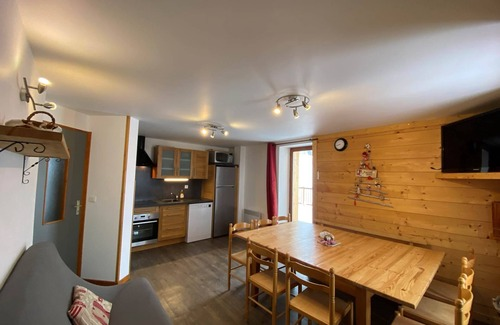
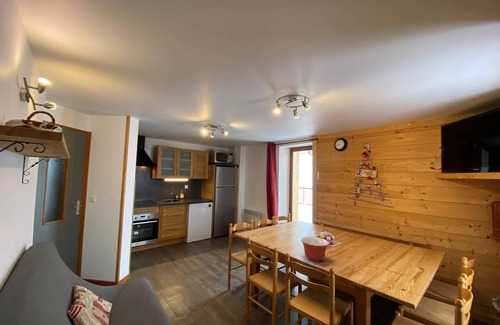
+ mixing bowl (314, 249)
